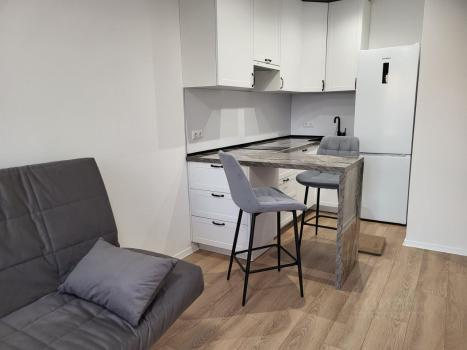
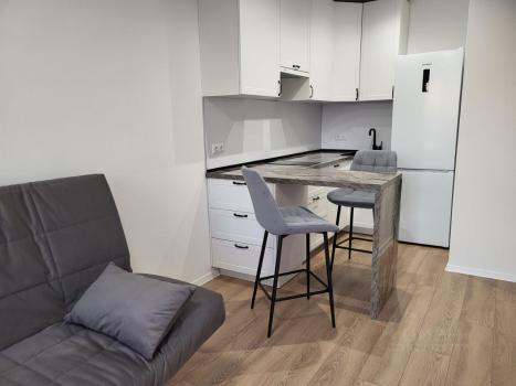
- cardboard box (370, 244)
